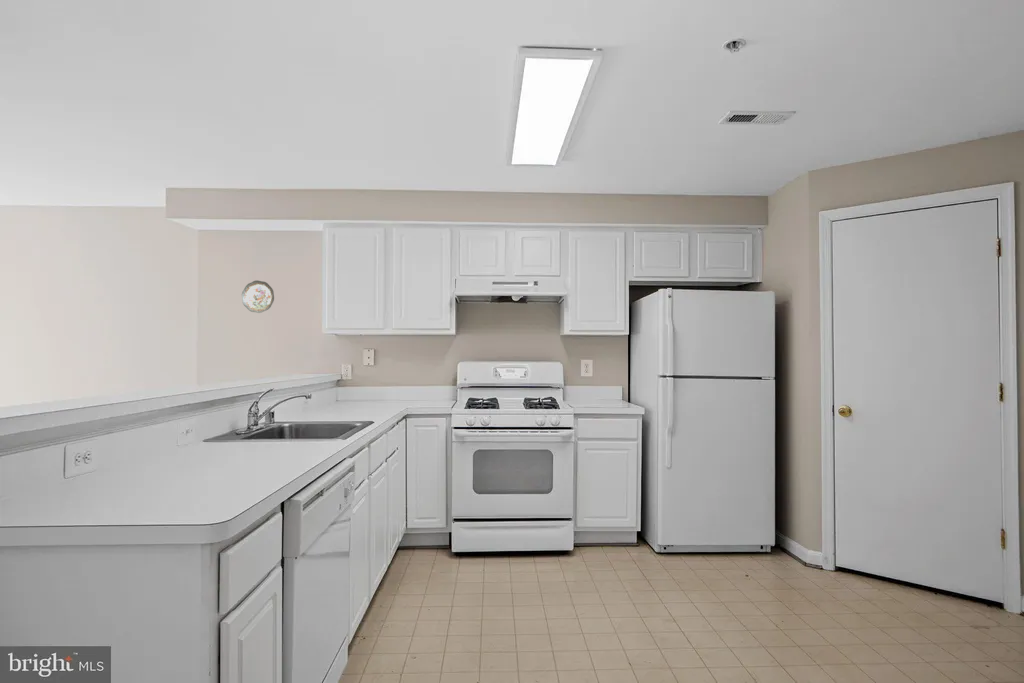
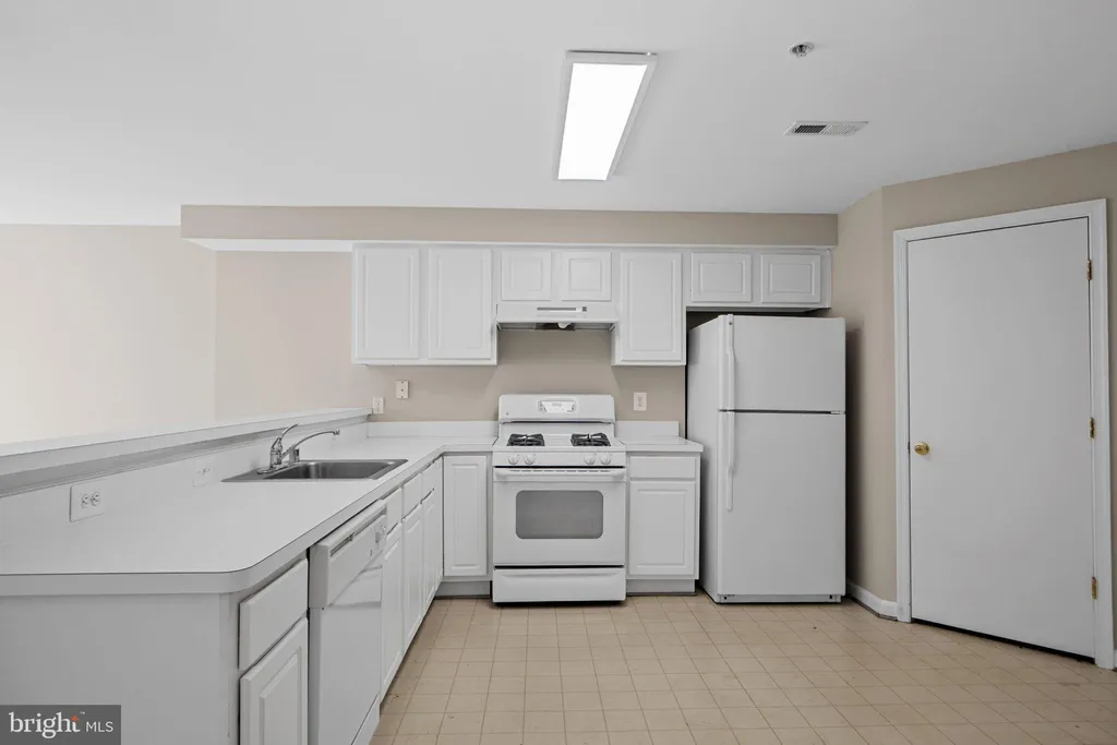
- decorative plate (258, 296)
